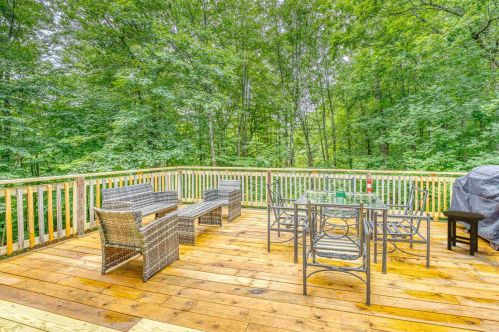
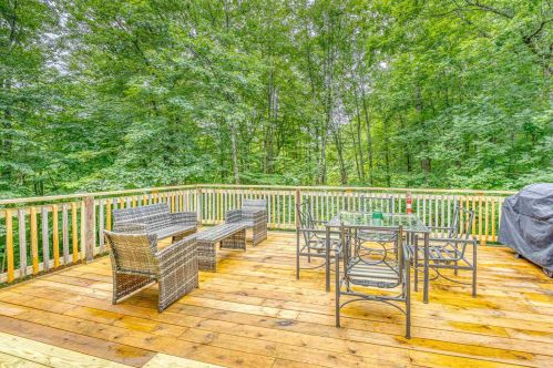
- stool (462, 236)
